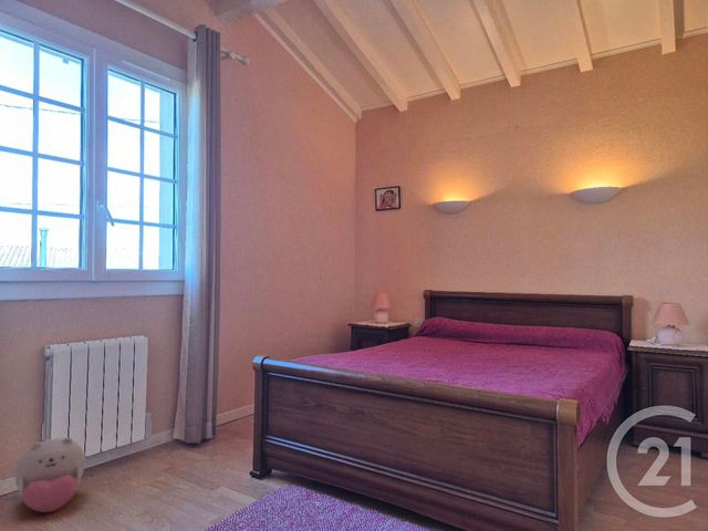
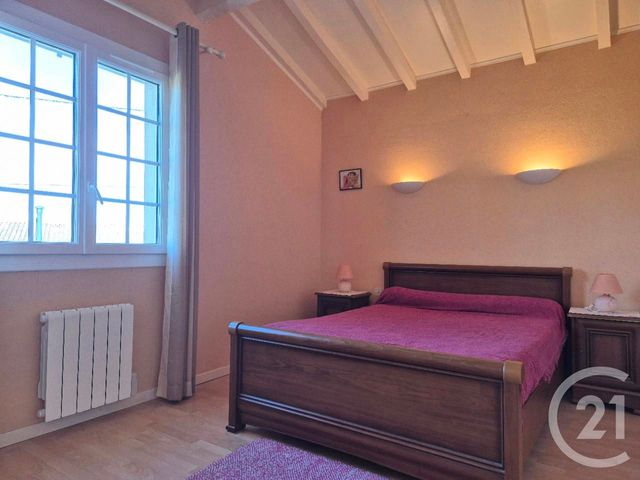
- plush toy (51, 471)
